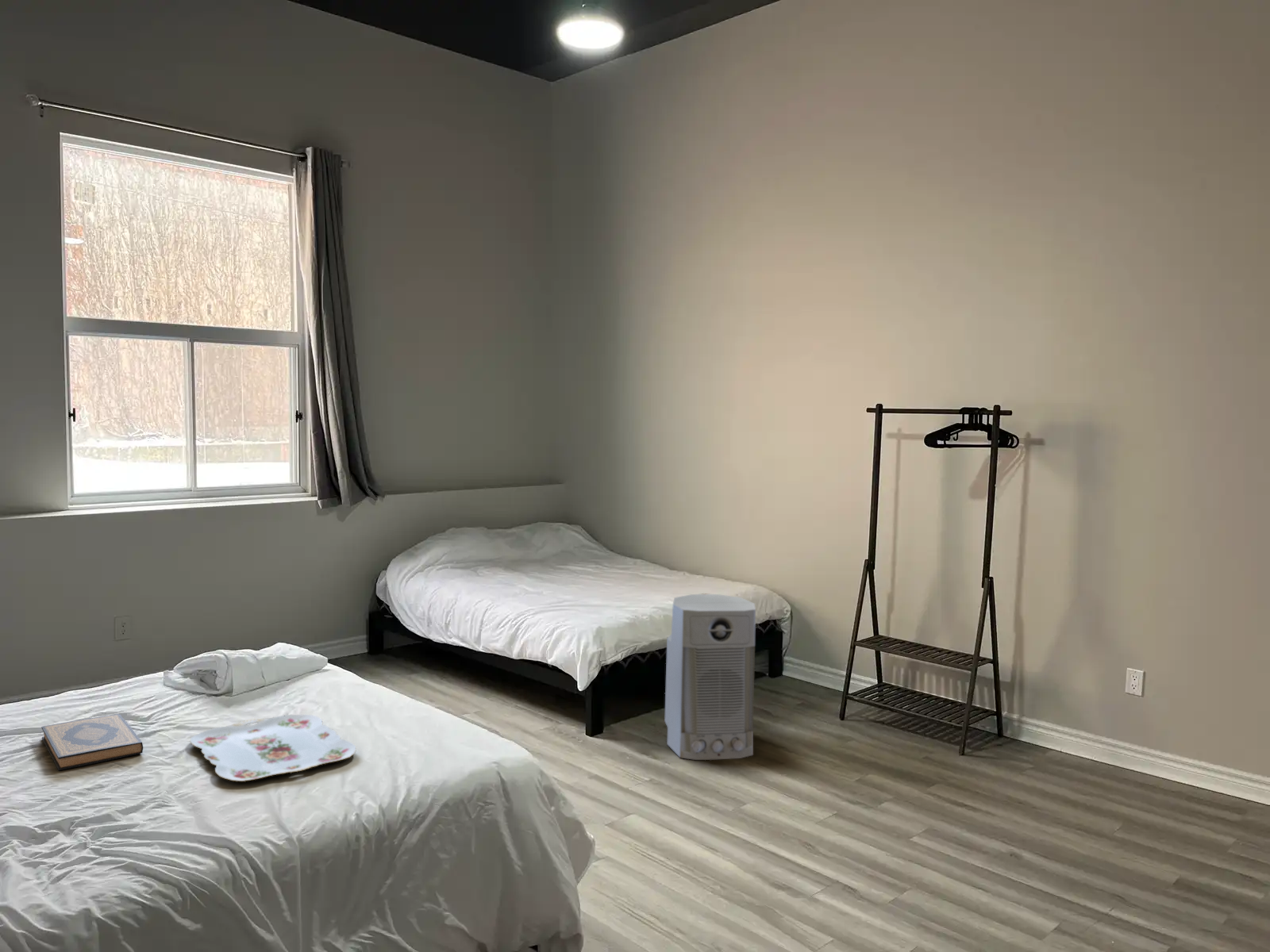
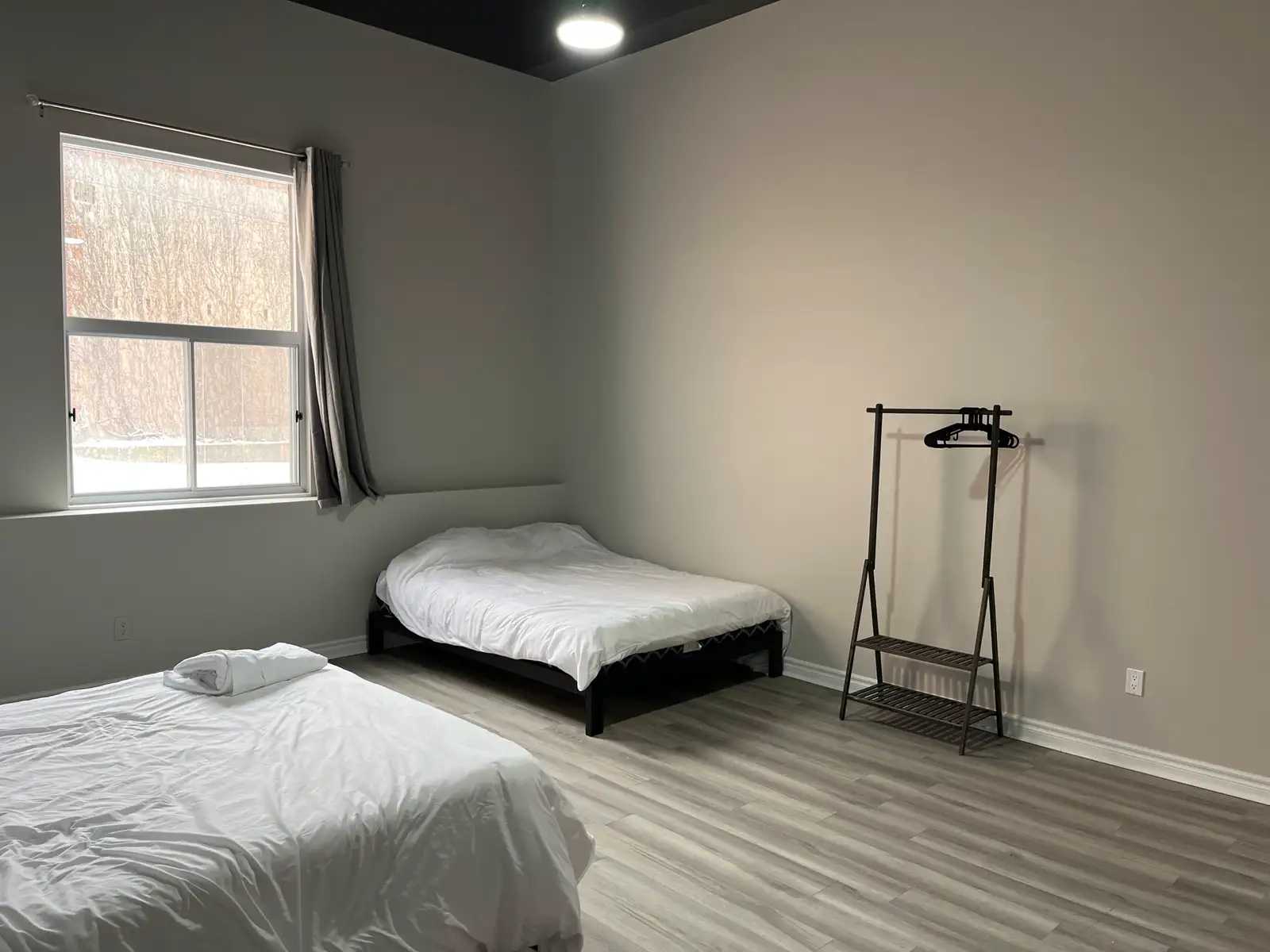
- hardback book (91, 739)
- serving tray (272, 746)
- air purifier (710, 673)
